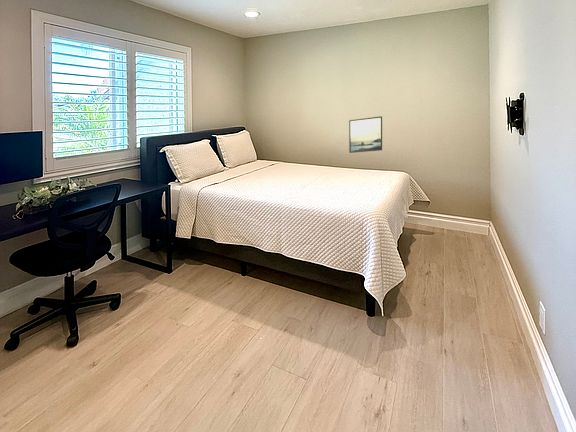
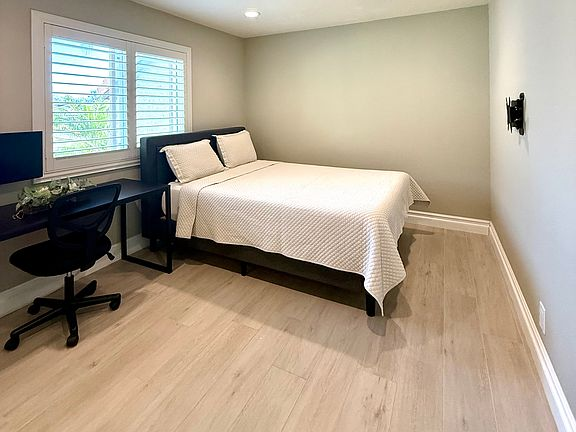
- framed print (365, 135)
